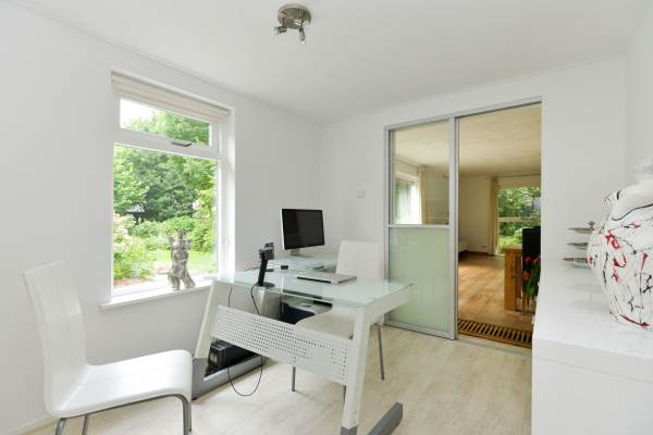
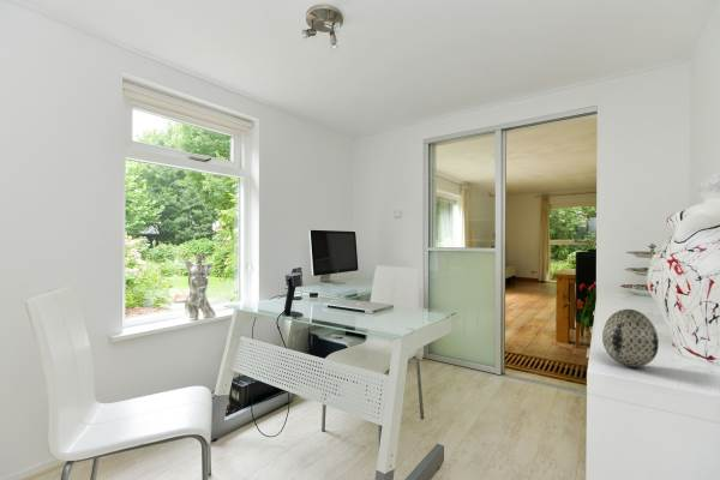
+ decorative egg (629, 337)
